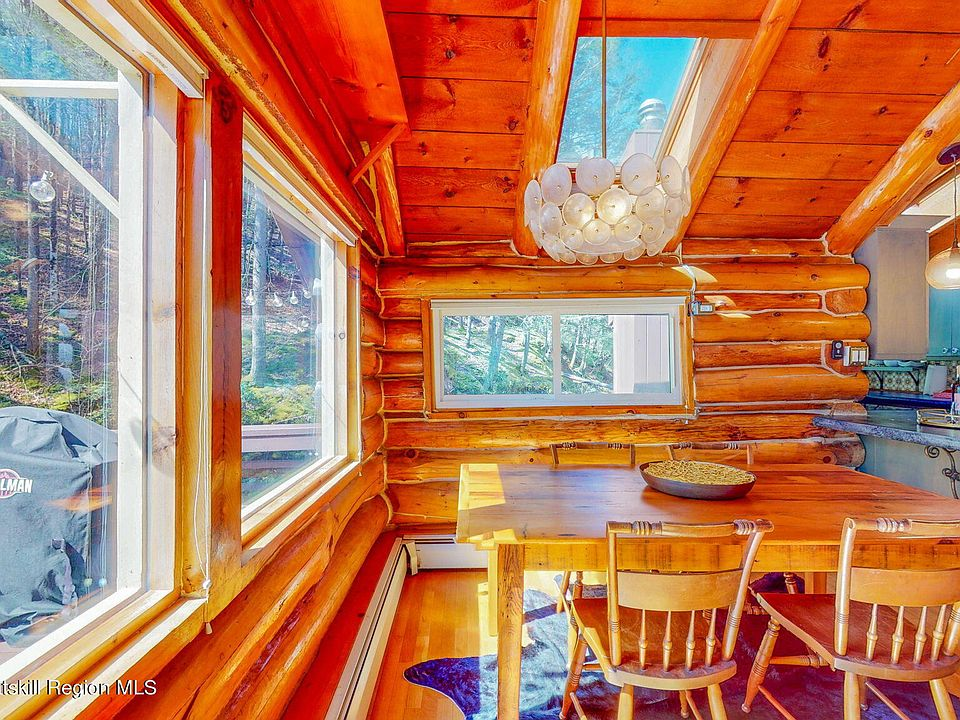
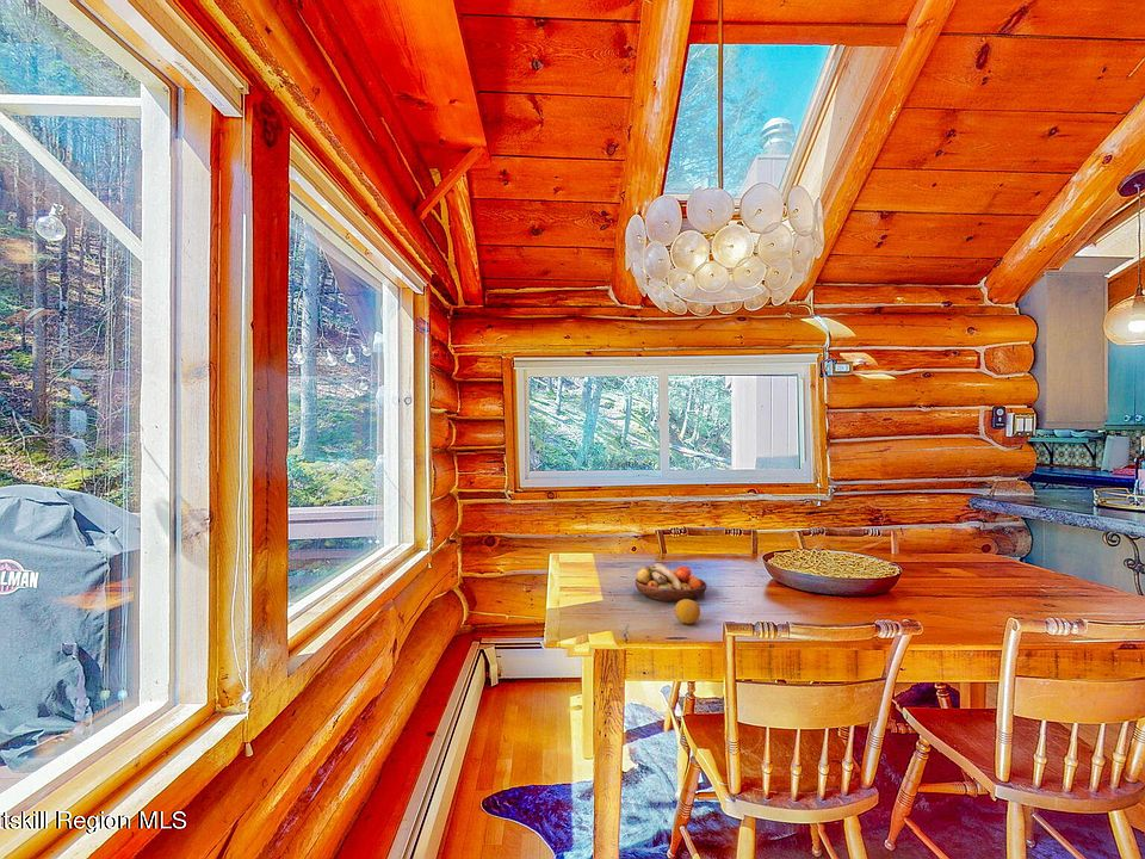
+ fruit bowl (670, 579)
+ fruit (687, 611)
